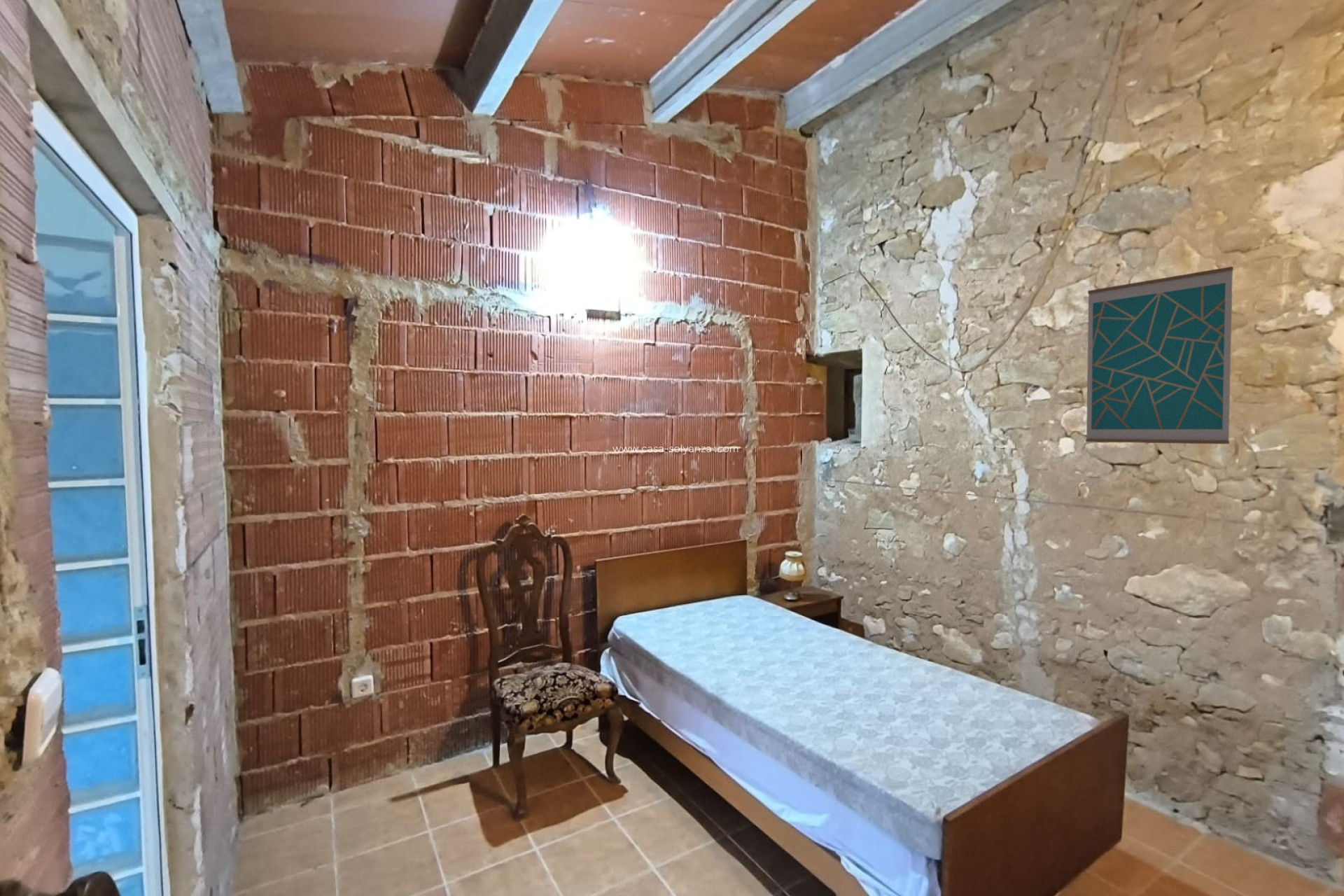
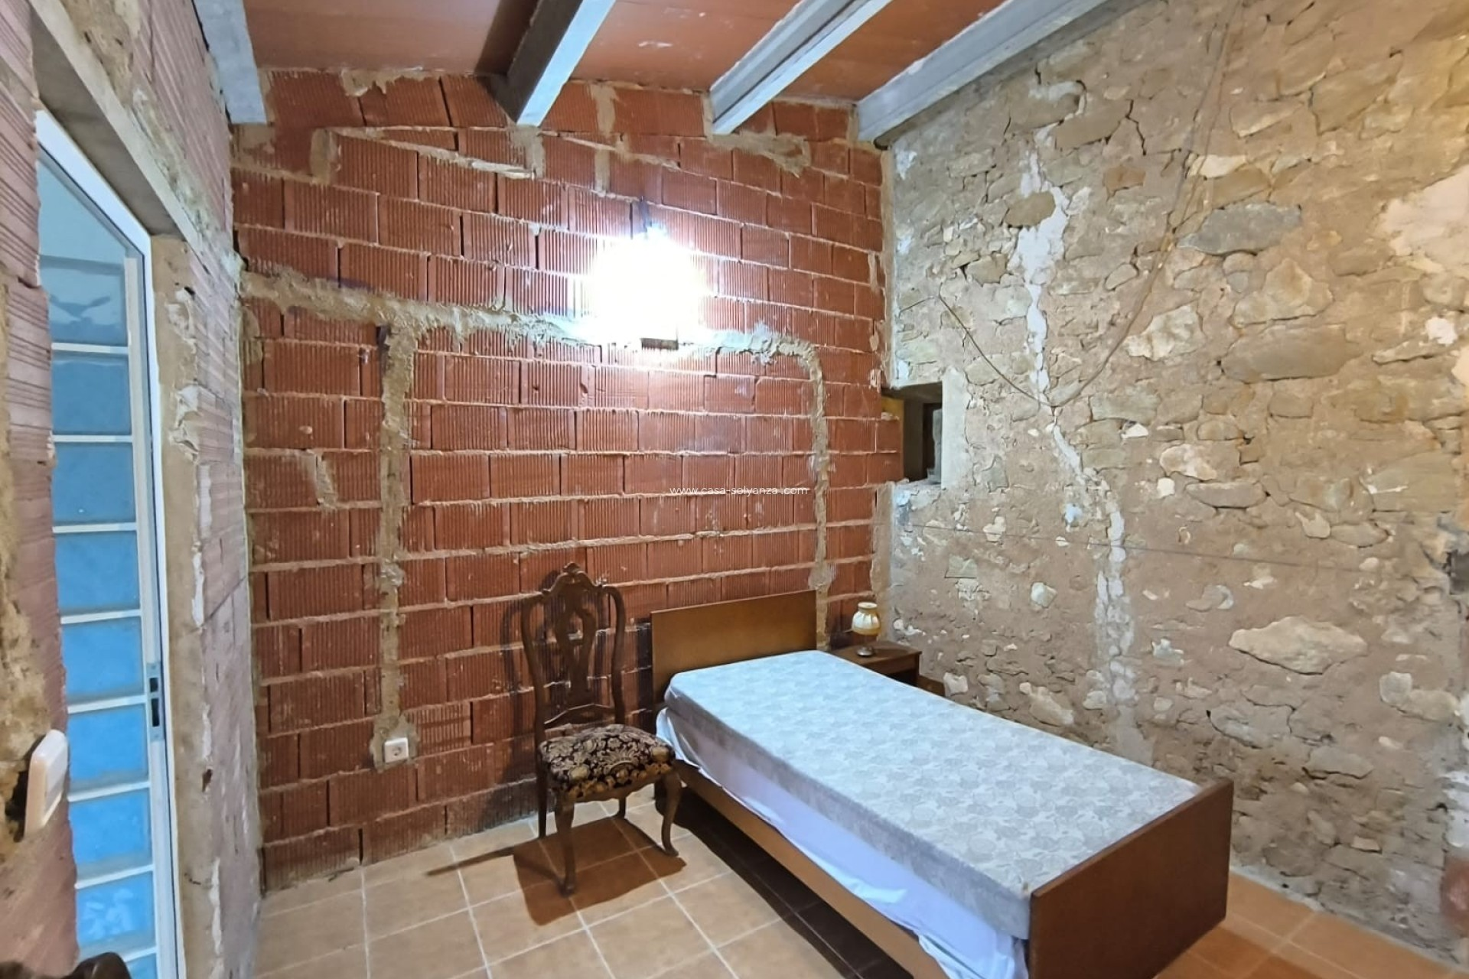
- wall art (1153, 361)
